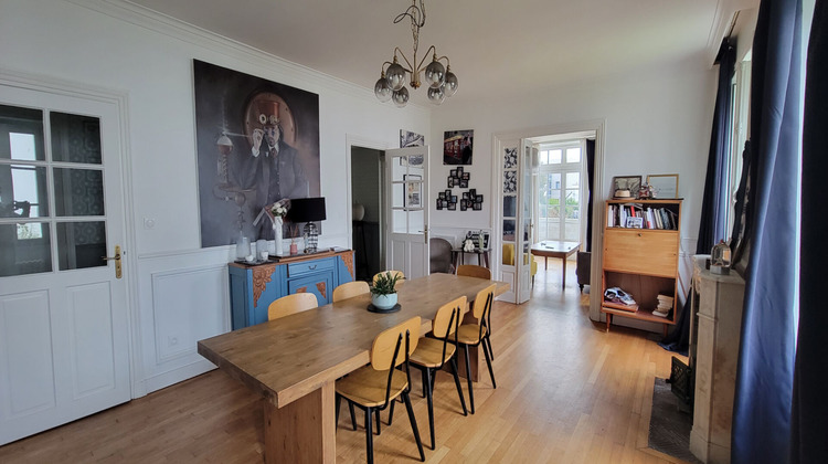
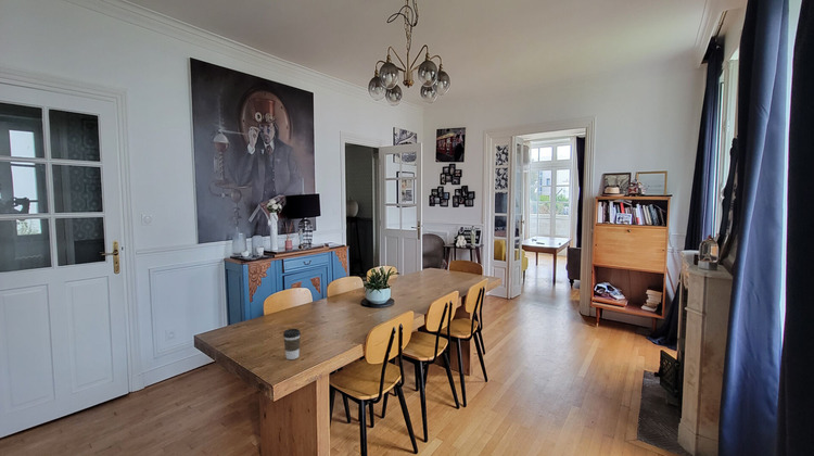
+ coffee cup (292, 343)
